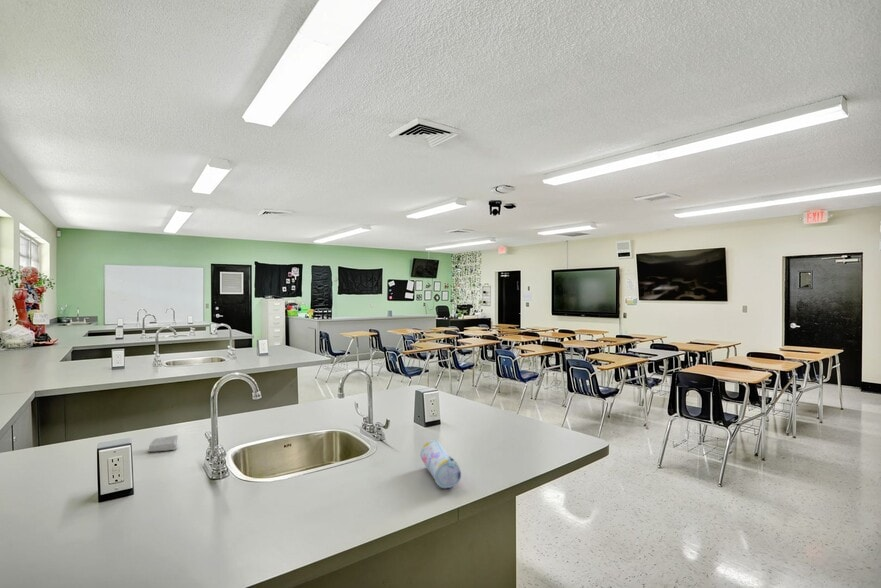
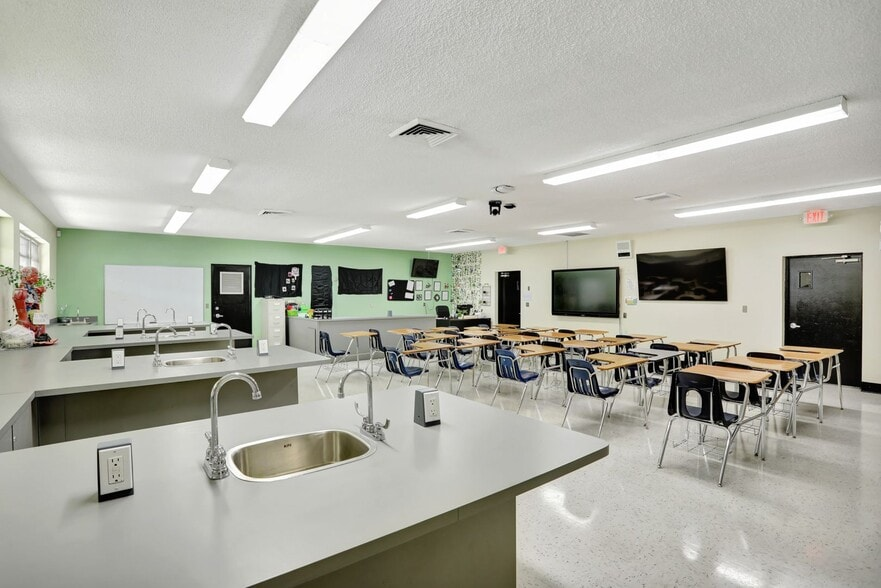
- soap bar (163, 443)
- pencil case (439, 462)
